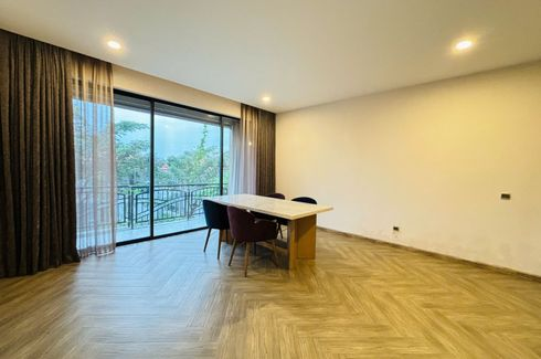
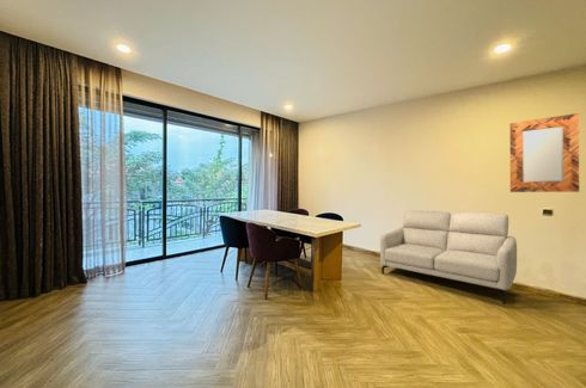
+ home mirror (542, 155)
+ sofa (442, 246)
